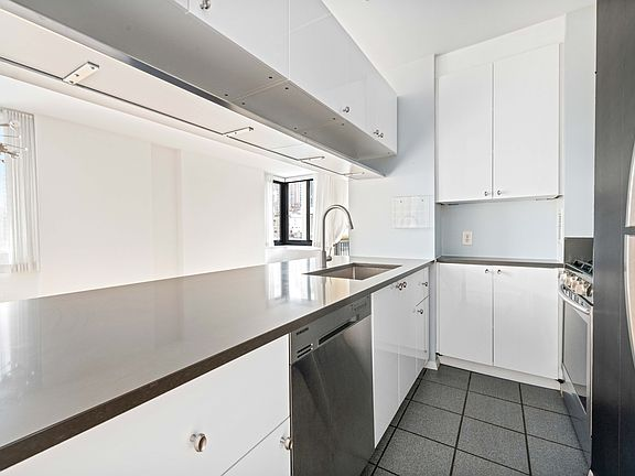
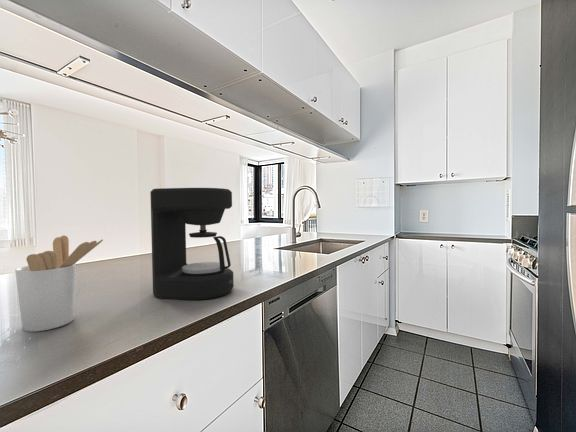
+ coffee maker (194, 237)
+ utensil holder (62, 279)
